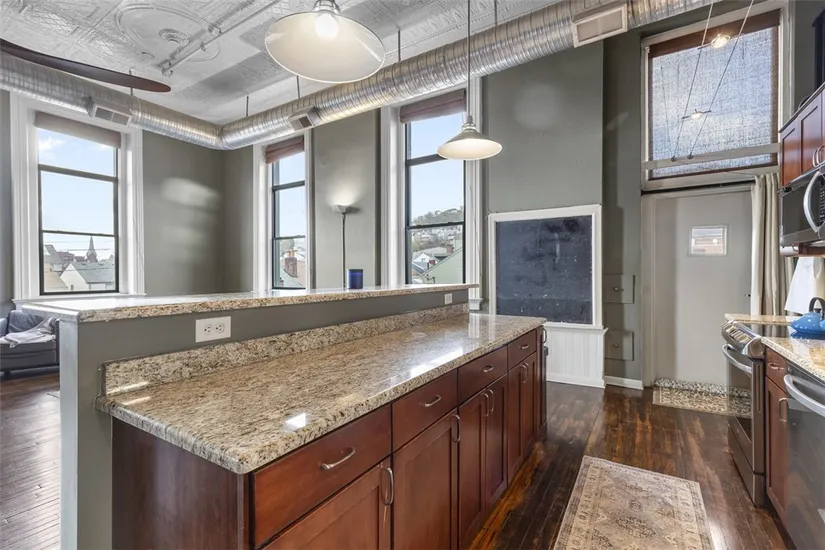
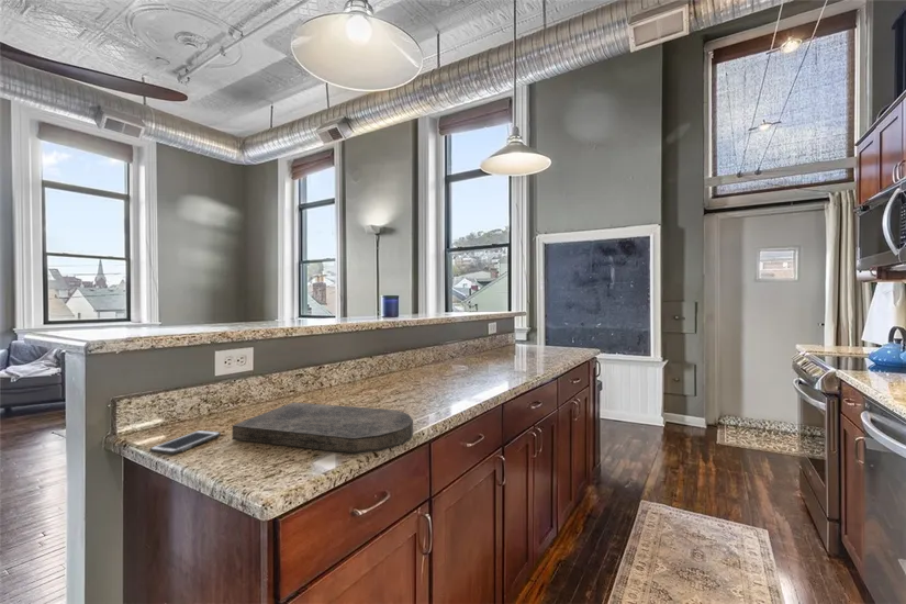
+ cutting board (334, 425)
+ cell phone (187, 441)
